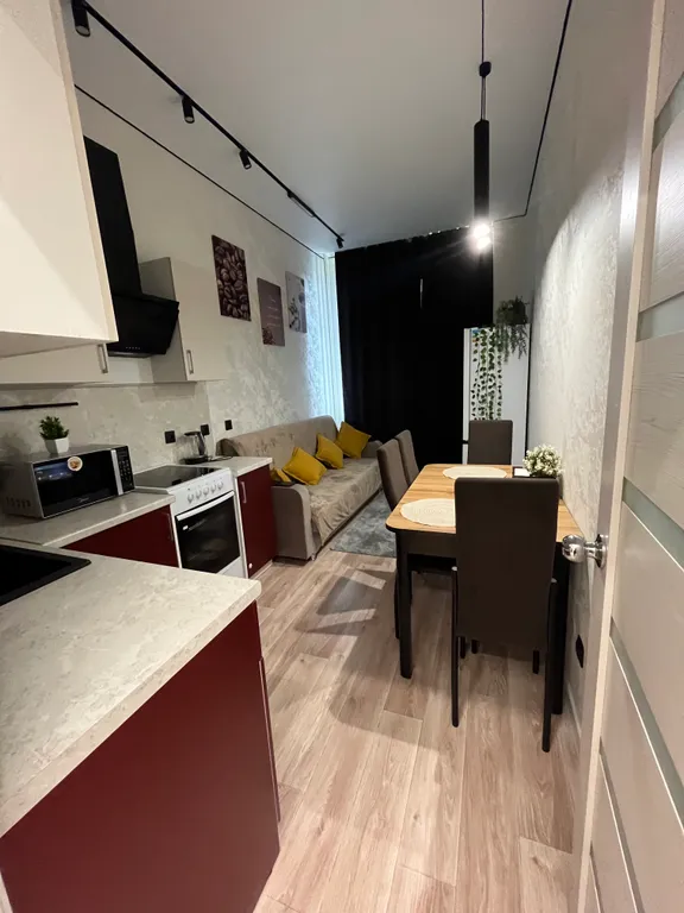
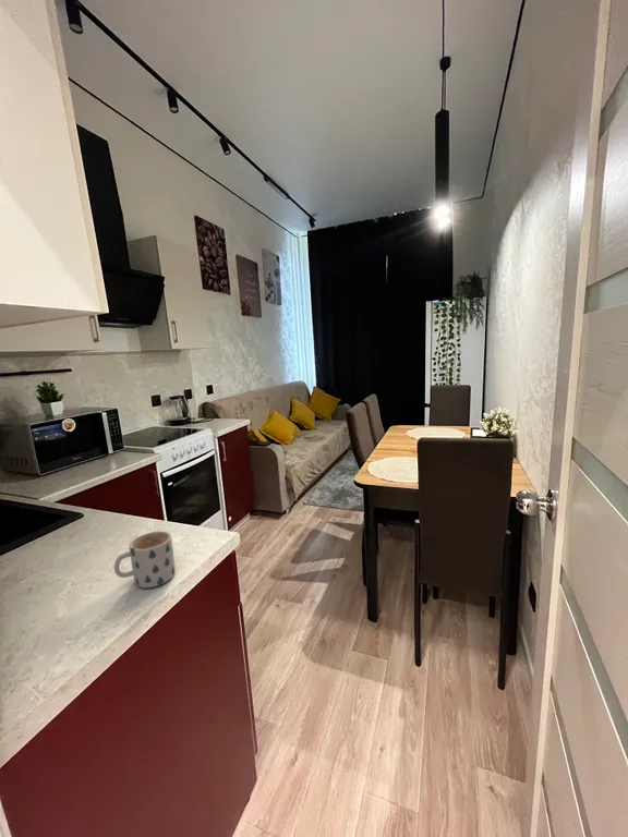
+ mug (145, 561)
